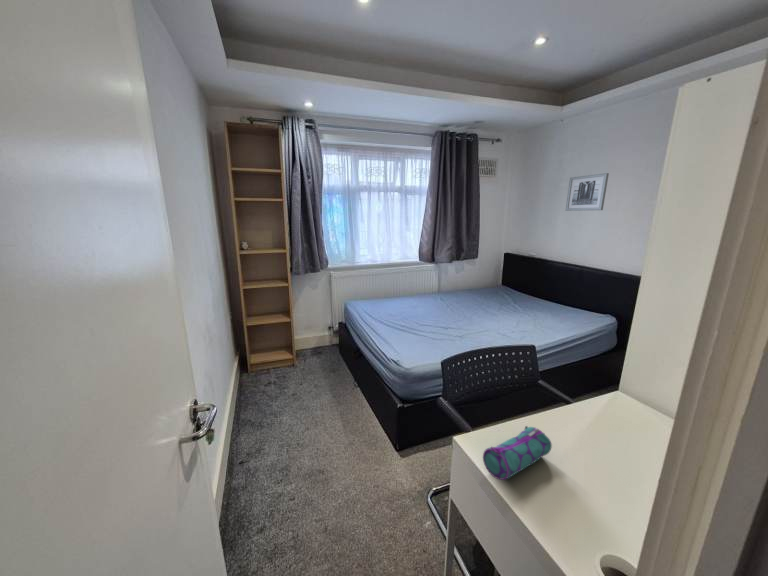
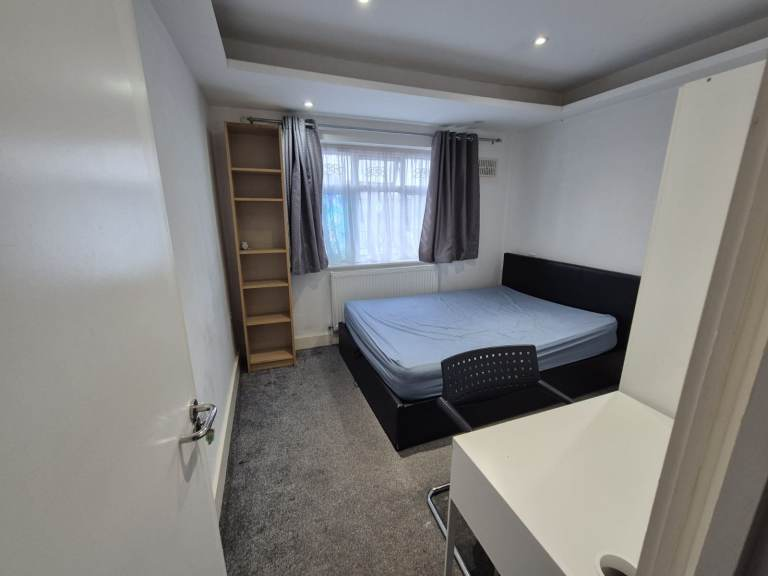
- pencil case (517, 451)
- wall art (585, 193)
